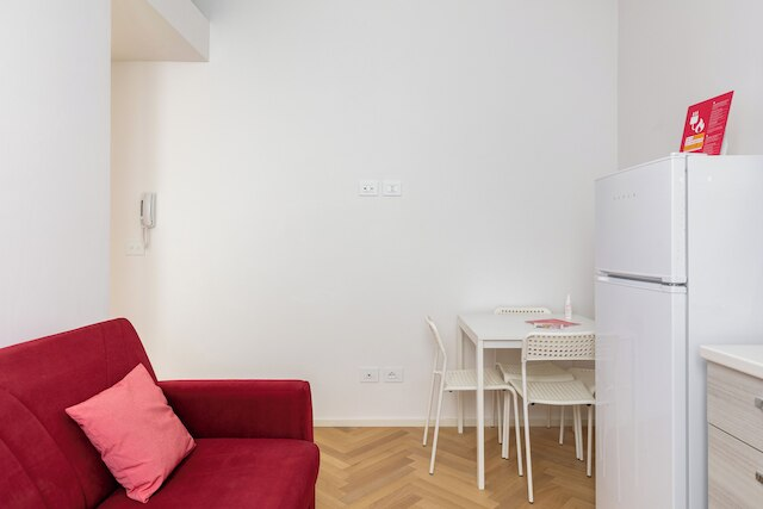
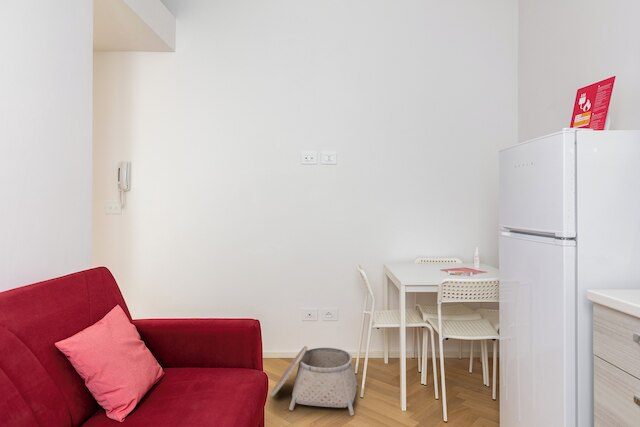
+ basket (313, 372)
